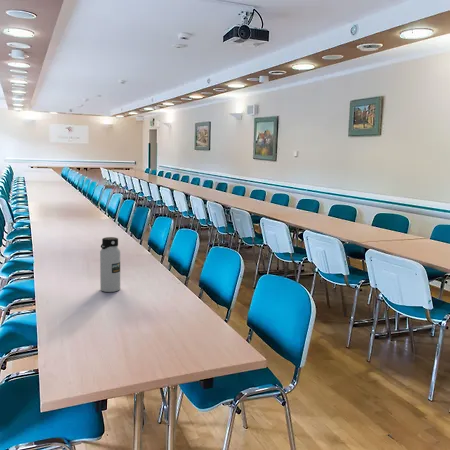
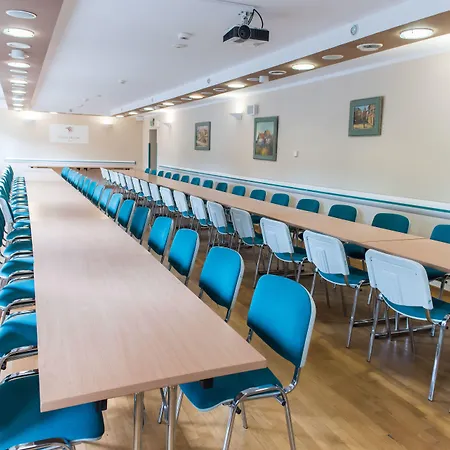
- water bottle (110, 263)
